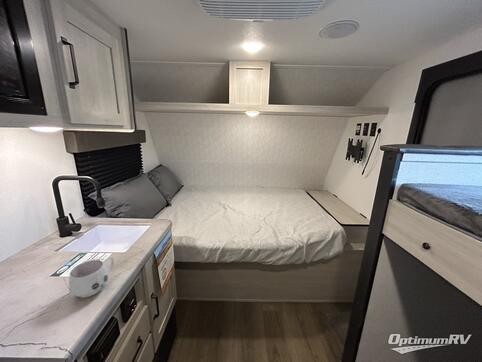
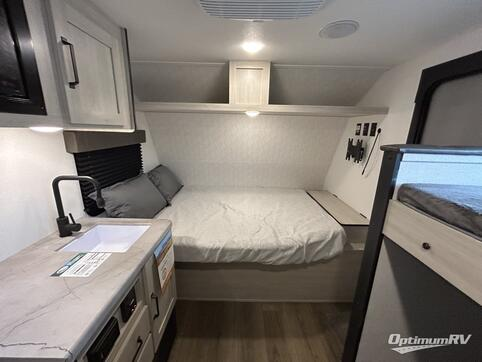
- mug (95, 275)
